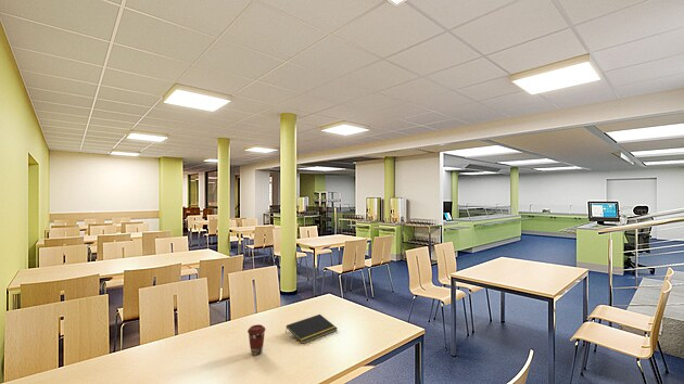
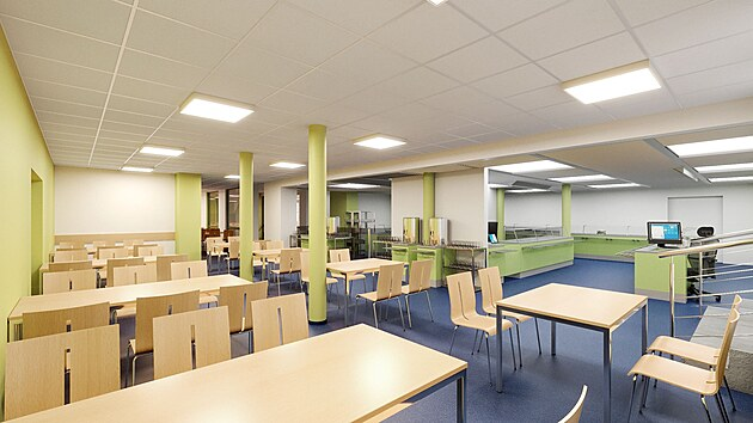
- coffee cup (256, 340)
- notepad (312, 328)
